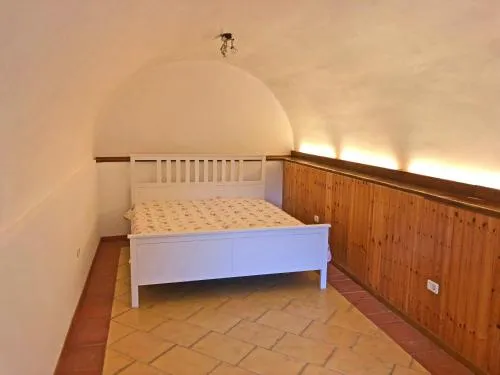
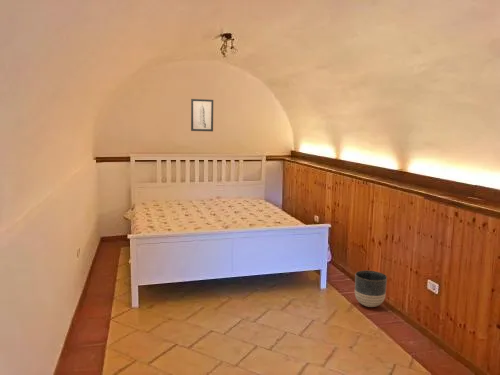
+ planter (370, 290)
+ wall art (202, 115)
